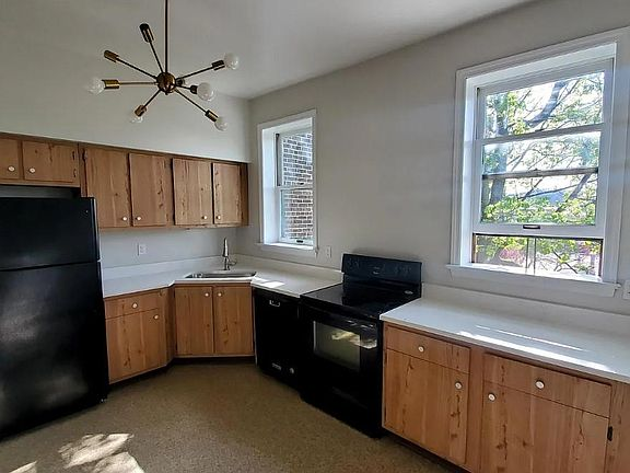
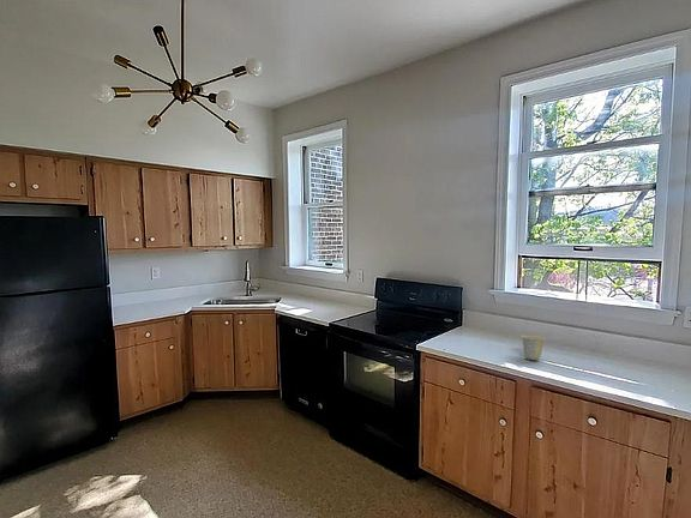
+ cup (531, 347)
